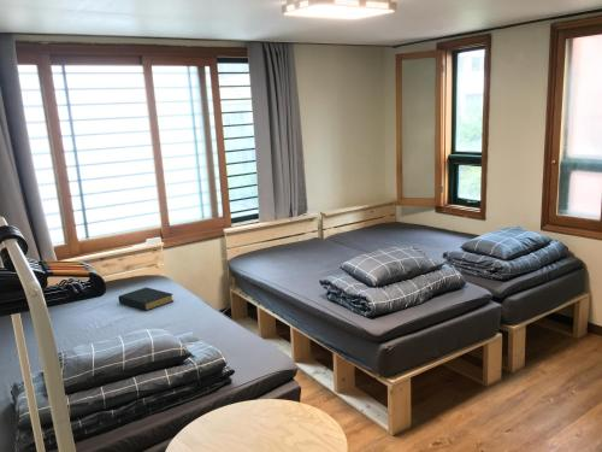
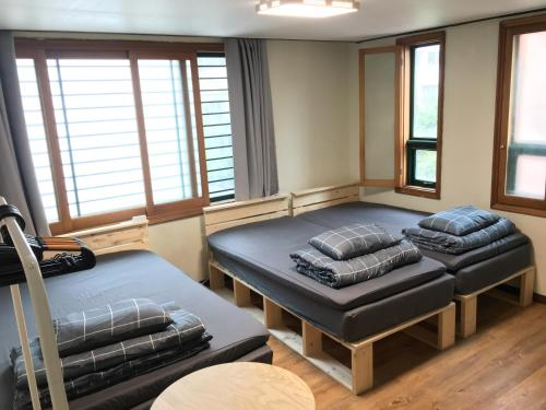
- hardback book (146, 298)
